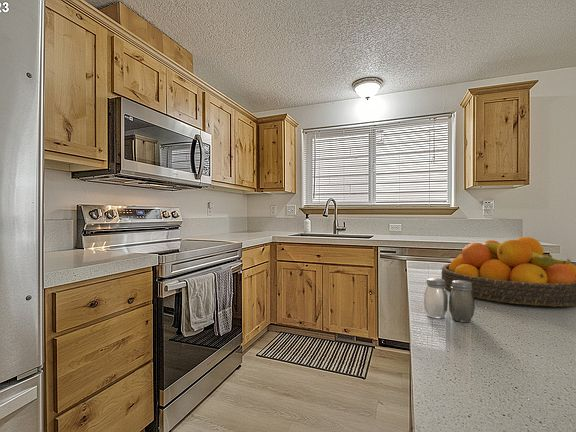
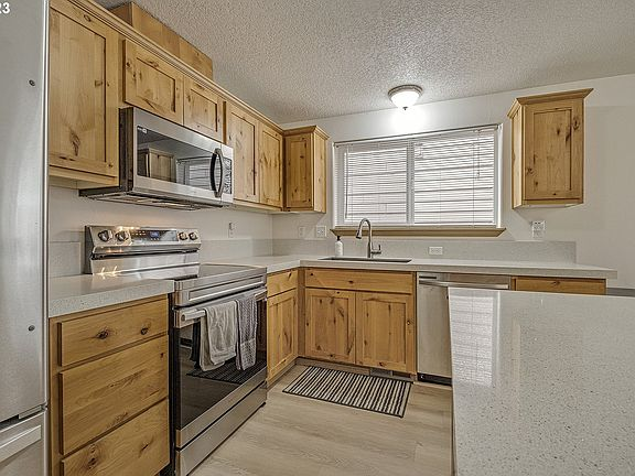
- salt and pepper shaker (449, 298)
- fruit bowl (506, 264)
